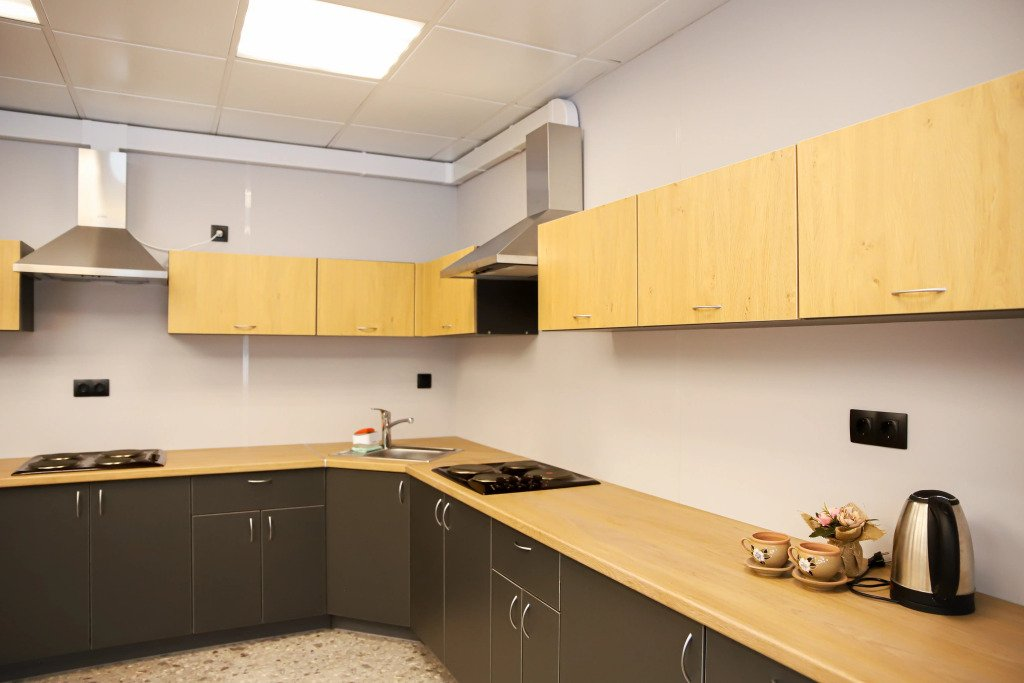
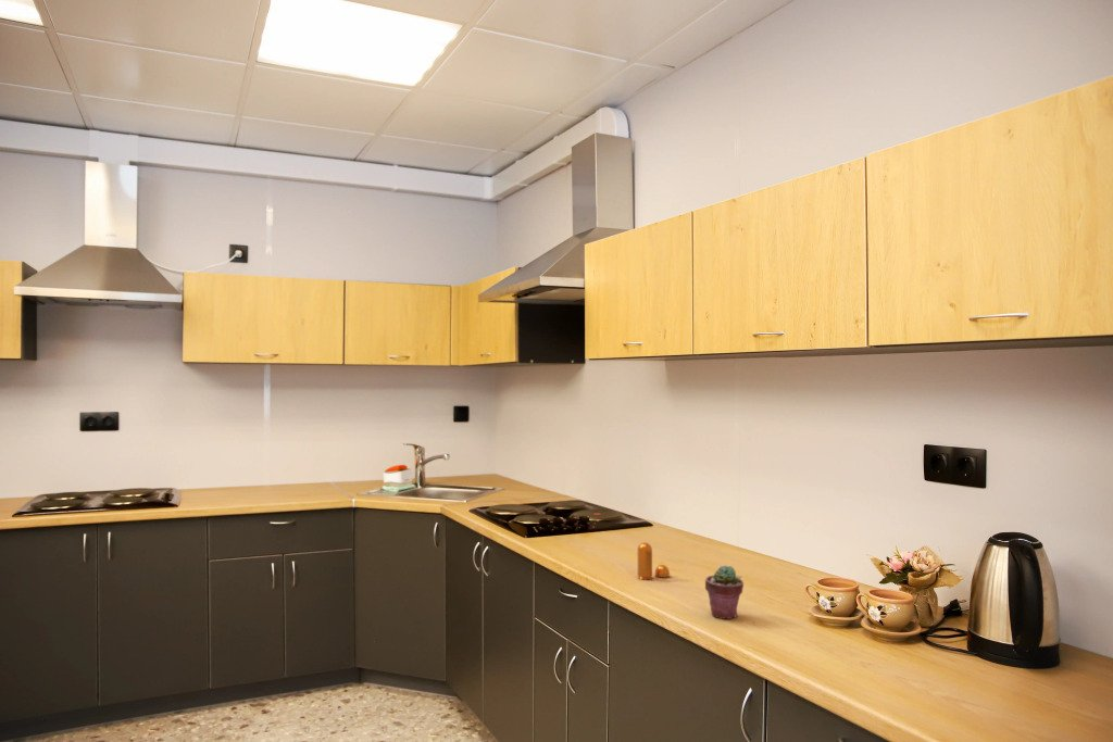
+ potted succulent (724, 590)
+ pepper shaker (651, 558)
